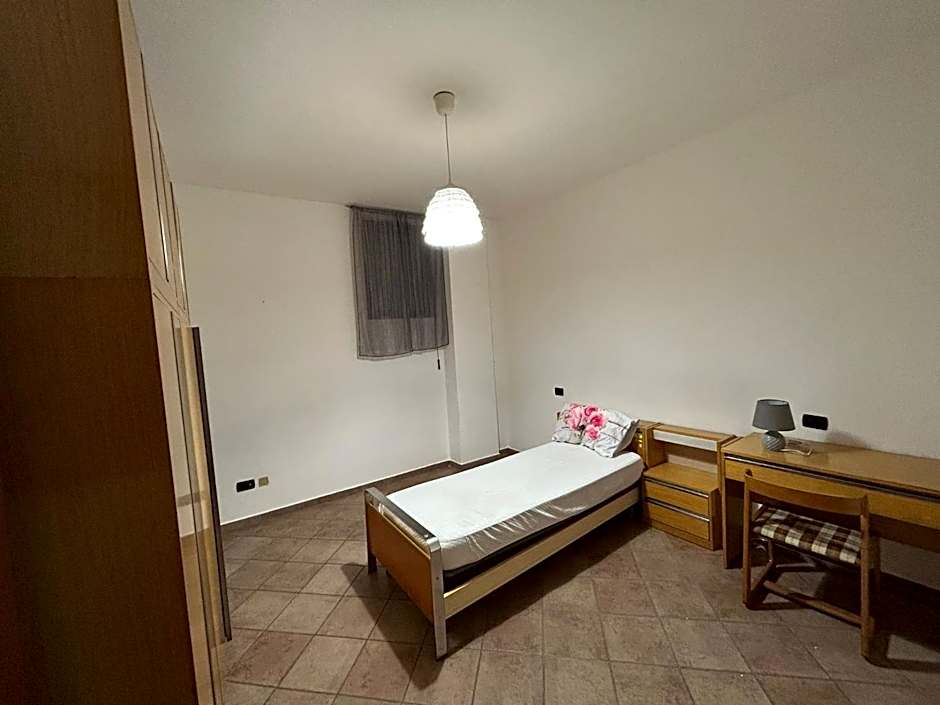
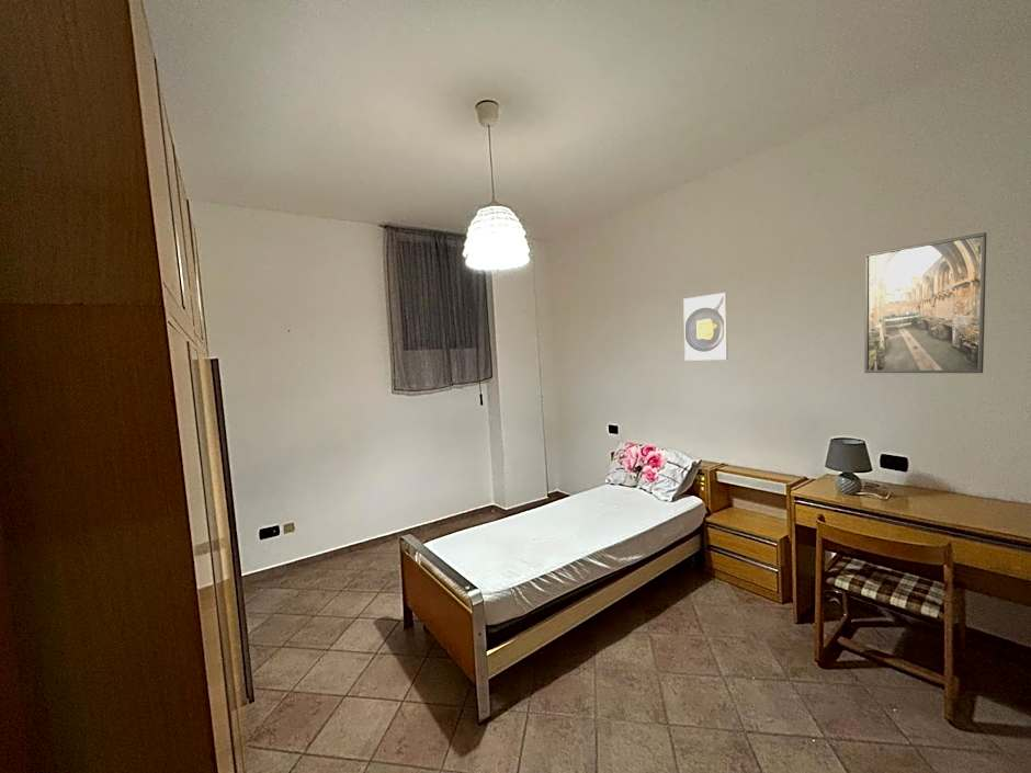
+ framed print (704, 328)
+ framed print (919, 309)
